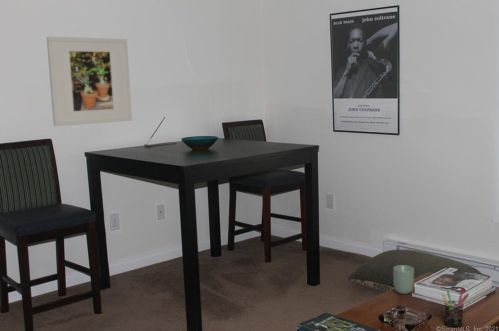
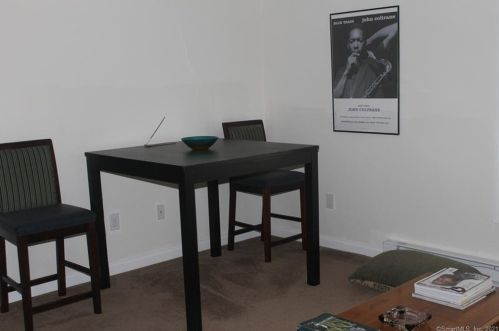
- pen holder (454, 305)
- cup (403, 280)
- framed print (91, 81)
